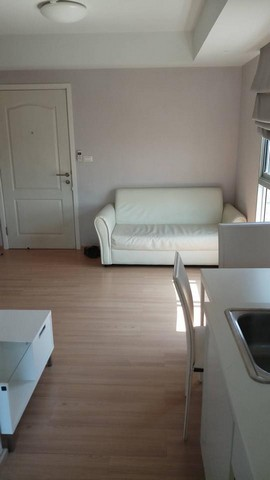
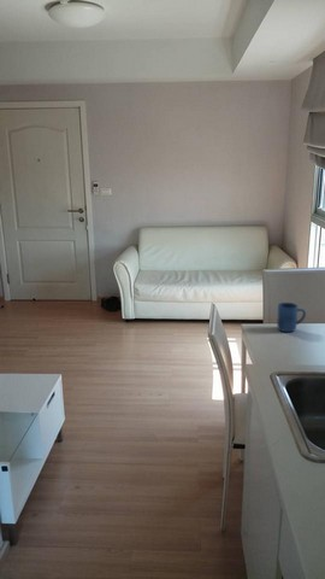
+ mug (291, 317)
